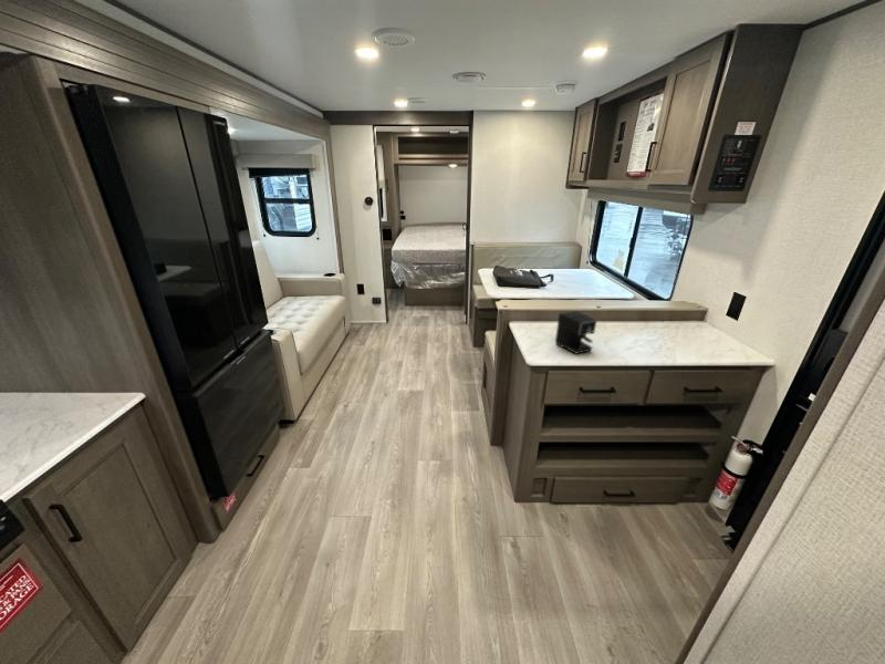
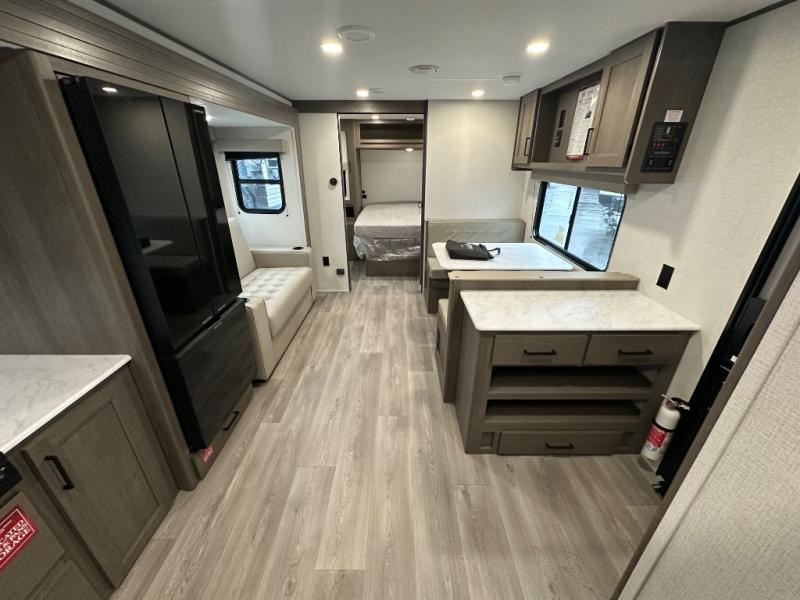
- coffee maker (586, 328)
